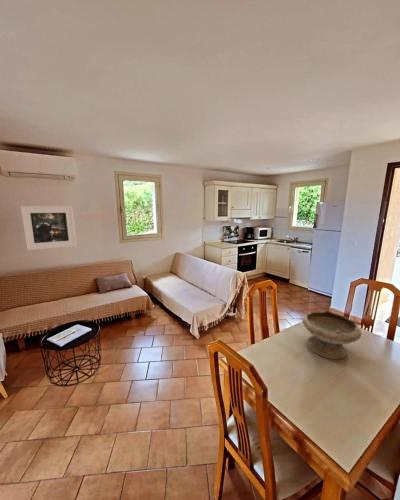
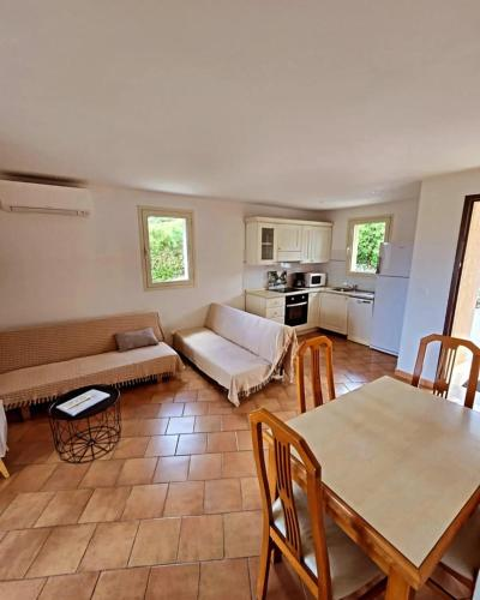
- bowl (329, 333)
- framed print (50, 227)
